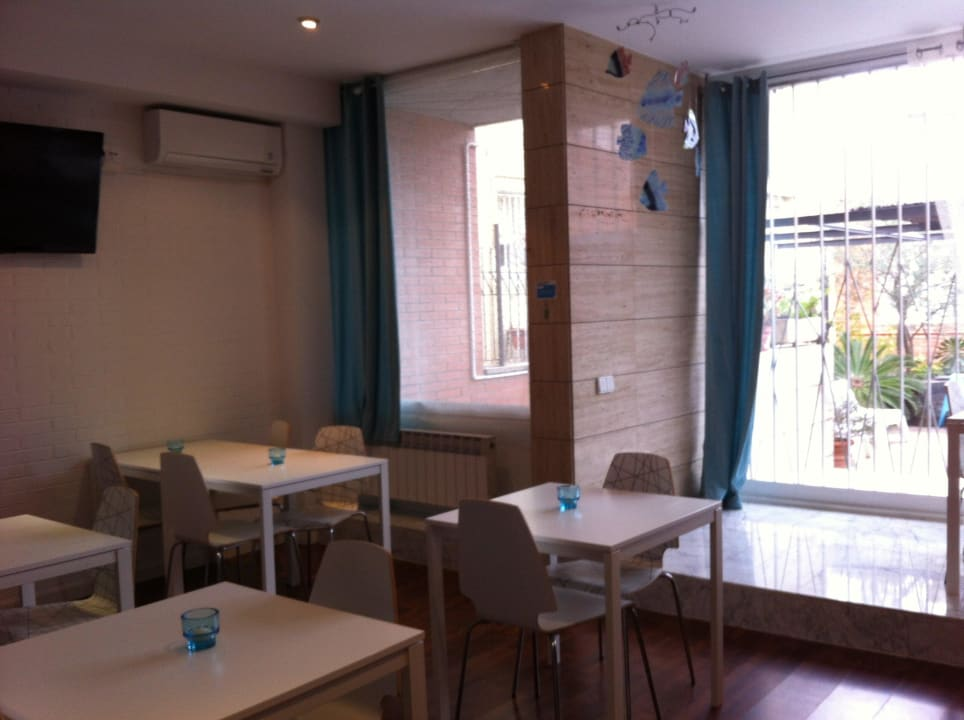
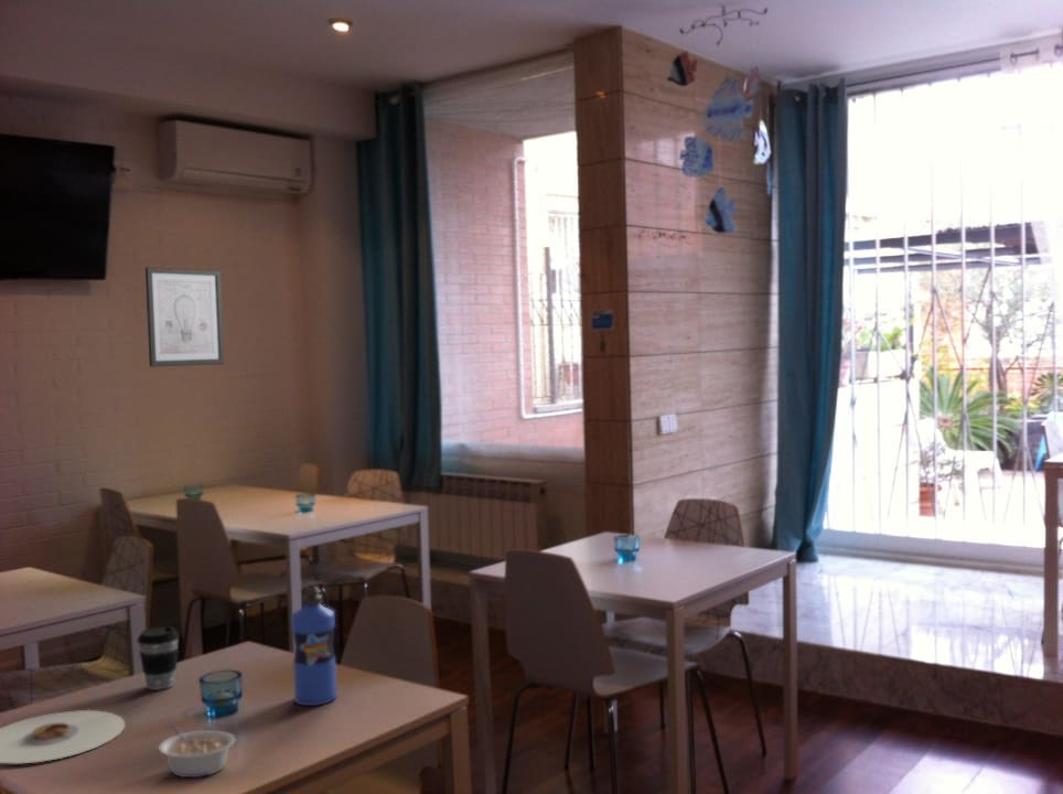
+ wall art (185, 316)
+ coffee cup (159, 658)
+ water bottle (313, 642)
+ legume (194, 752)
+ plate (52, 731)
